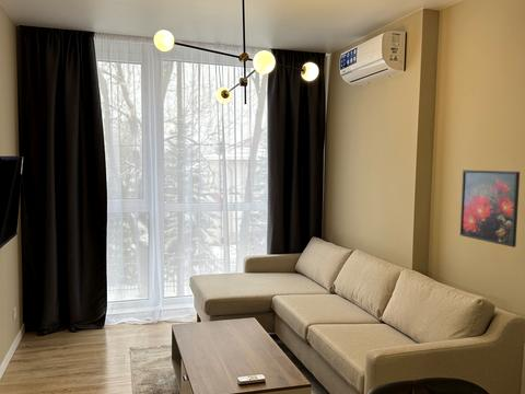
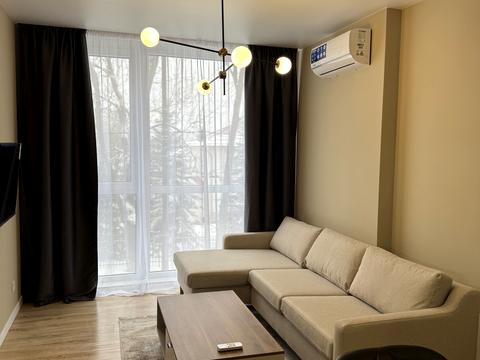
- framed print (487, 206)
